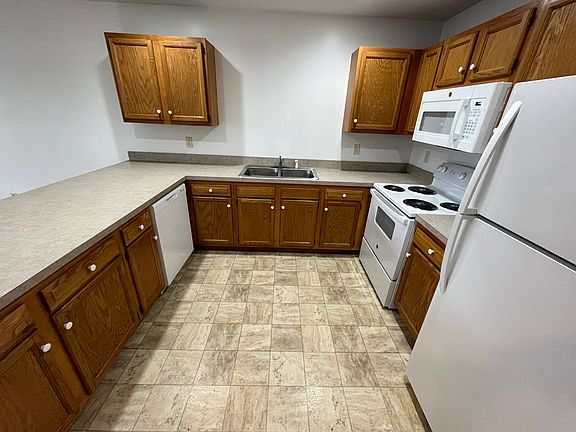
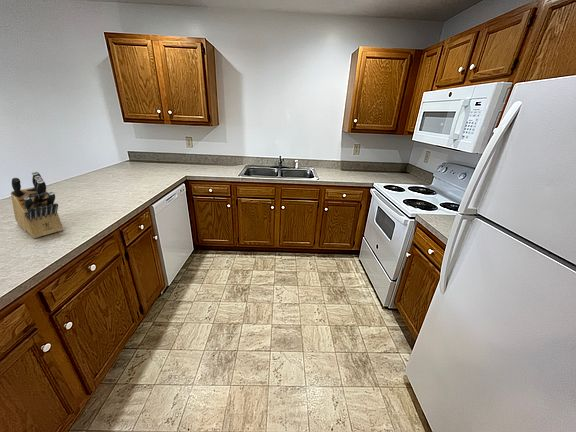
+ knife block (32, 201)
